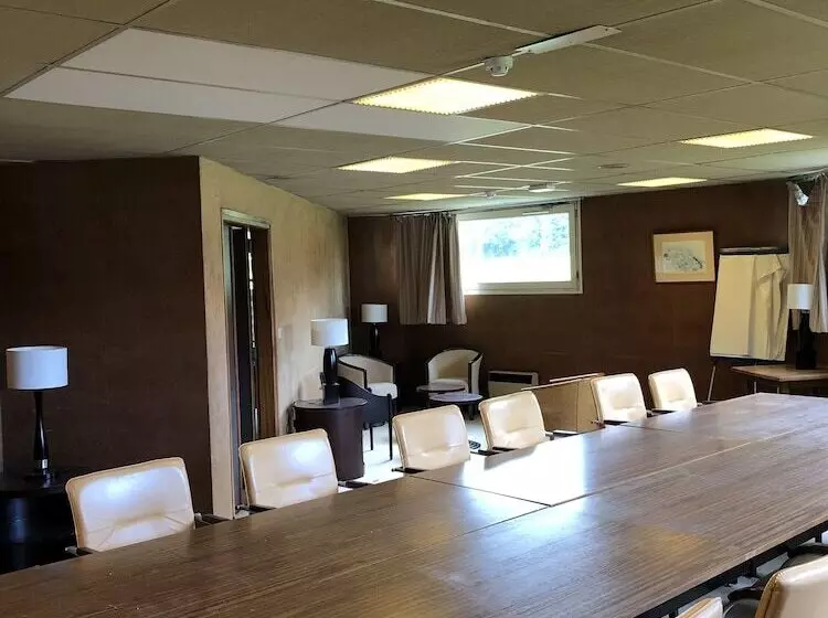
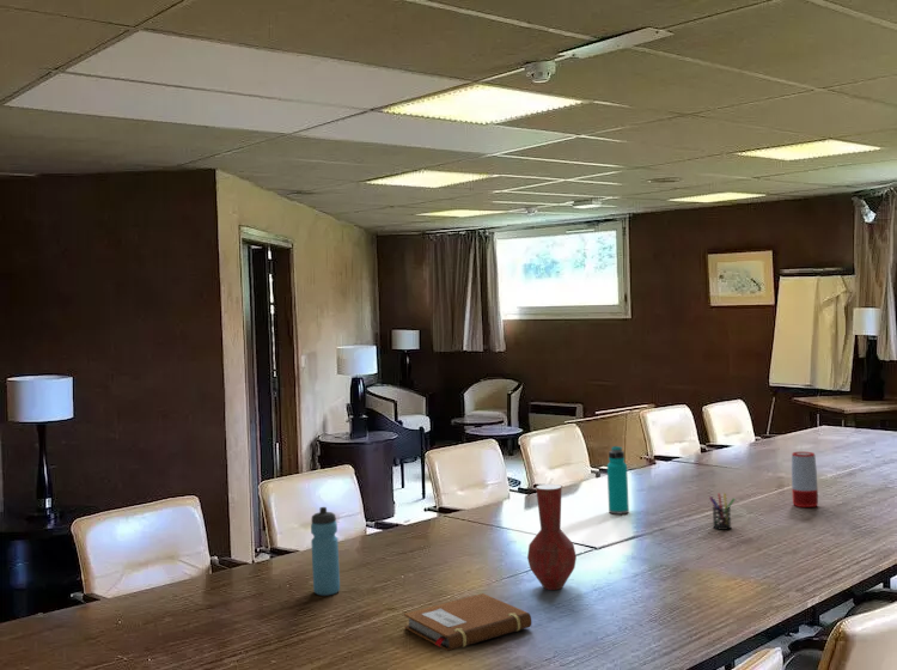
+ water bottle (324, 549)
+ pen holder (722, 510)
+ water bottle (617, 479)
+ speaker (804, 479)
+ vase (550, 536)
+ notebook (465, 621)
